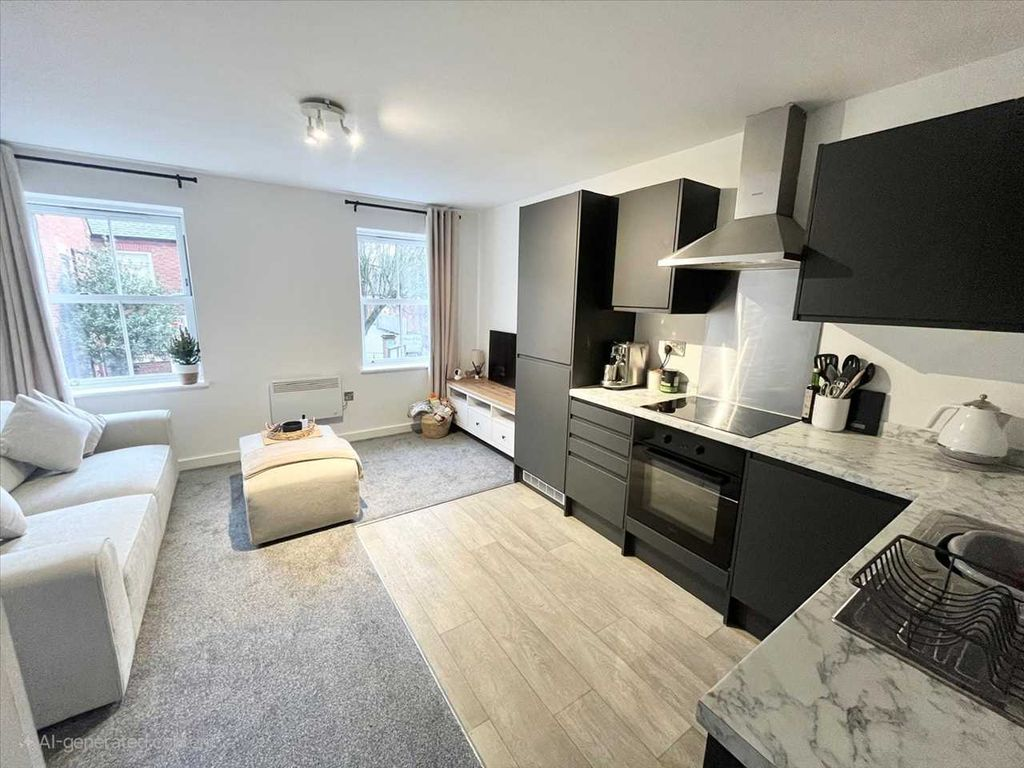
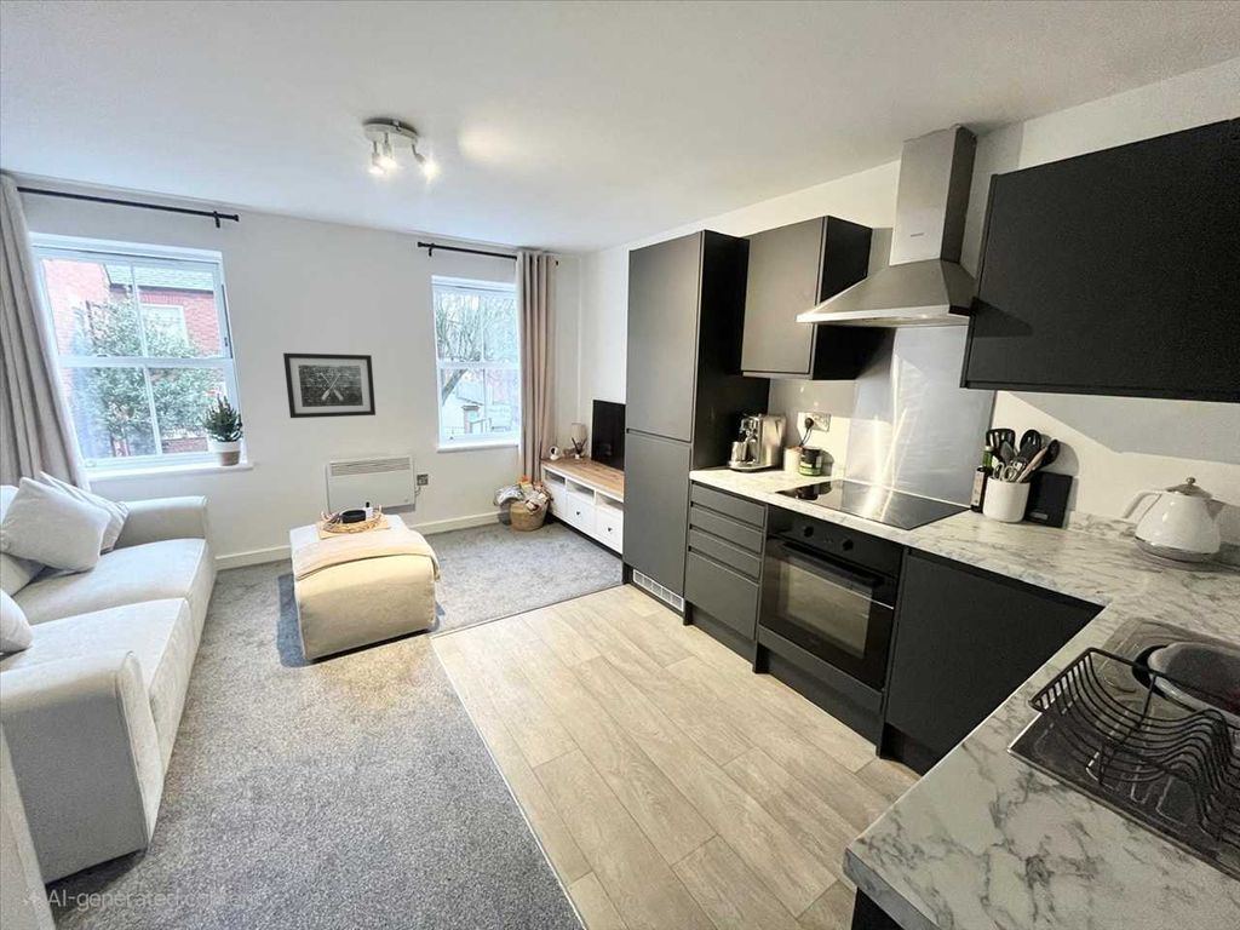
+ wall art (332, 385)
